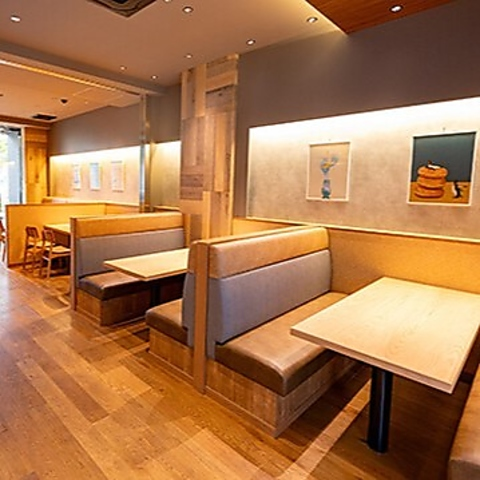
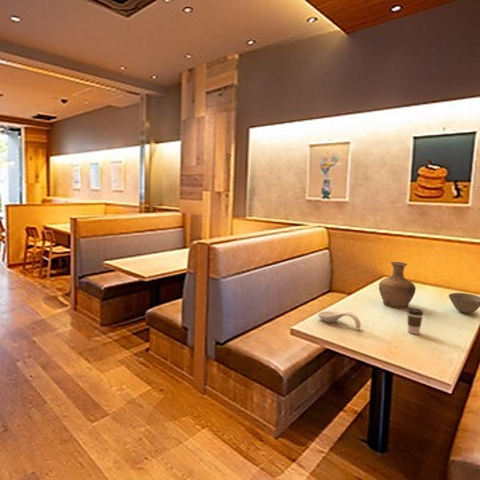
+ spoon rest (338, 317)
+ bowl (465, 304)
+ coffee cup (414, 321)
+ vase (397, 284)
